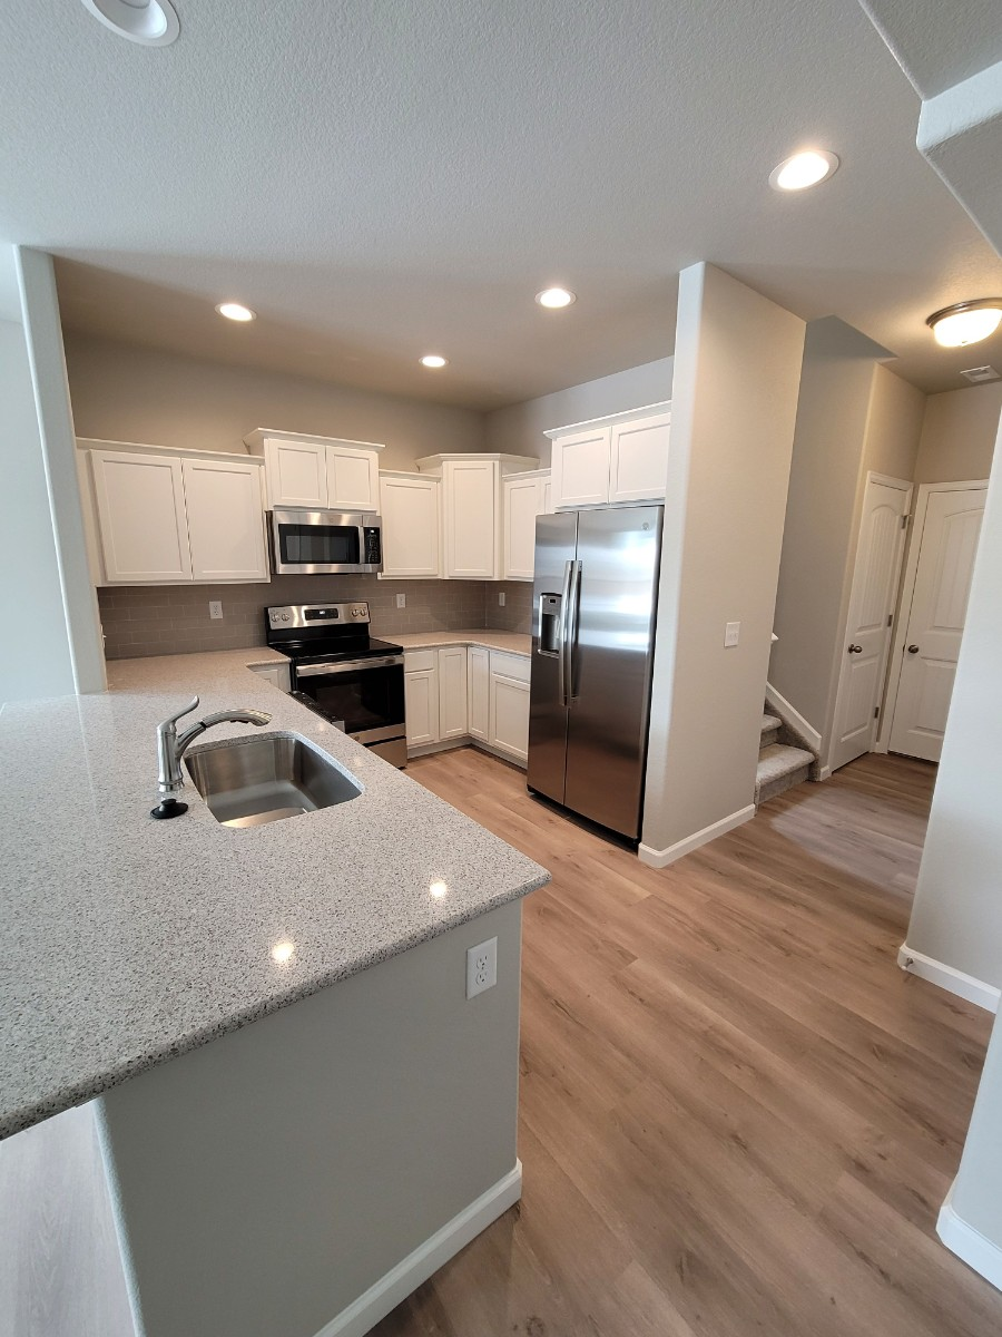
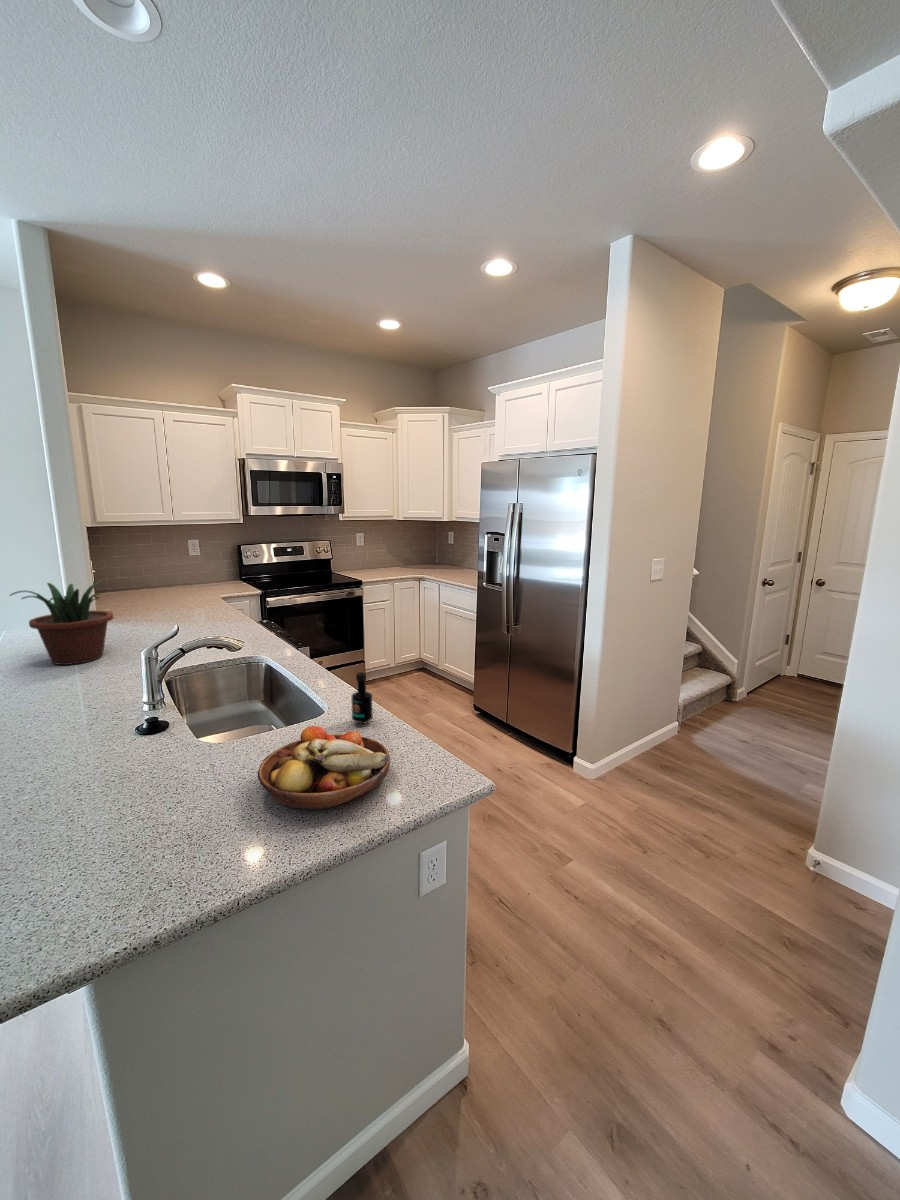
+ fruit bowl (327, 756)
+ potted plant (64, 622)
+ bottle (361, 697)
